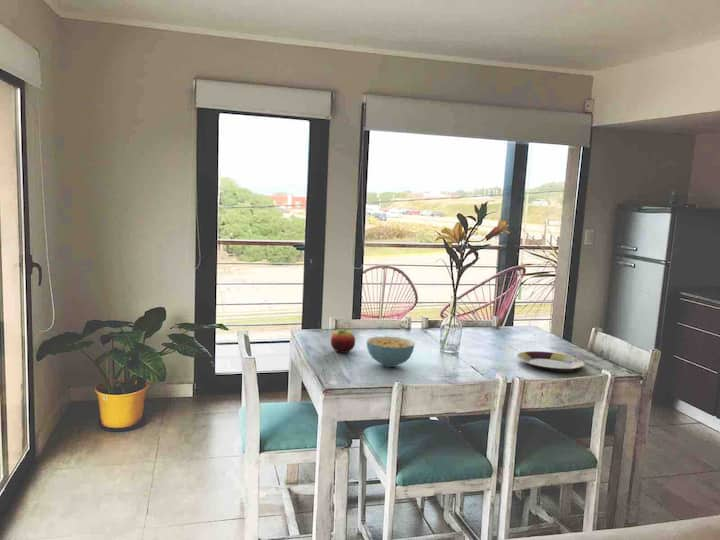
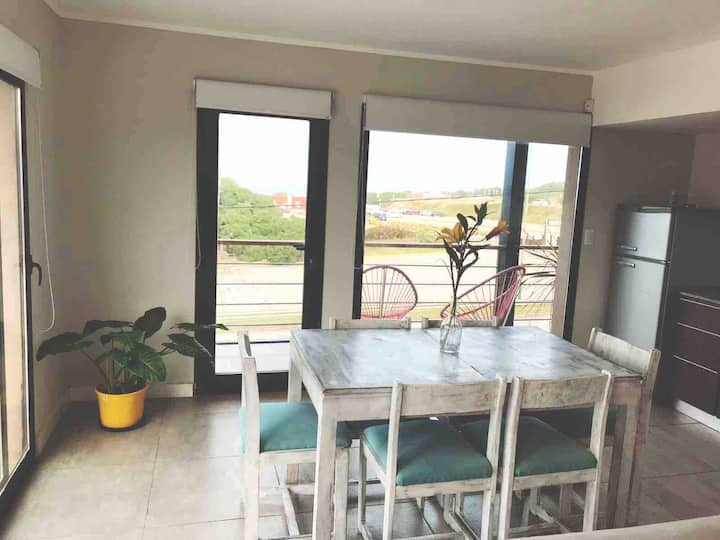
- plate (549, 361)
- cereal bowl (390, 353)
- fruit (343, 339)
